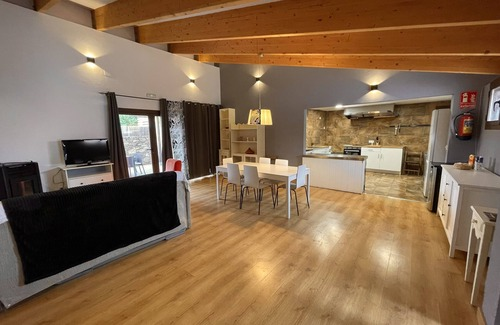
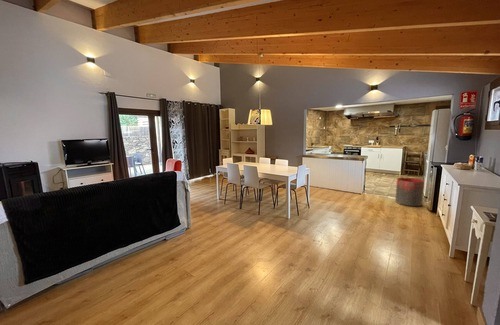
+ trash can (409, 191)
